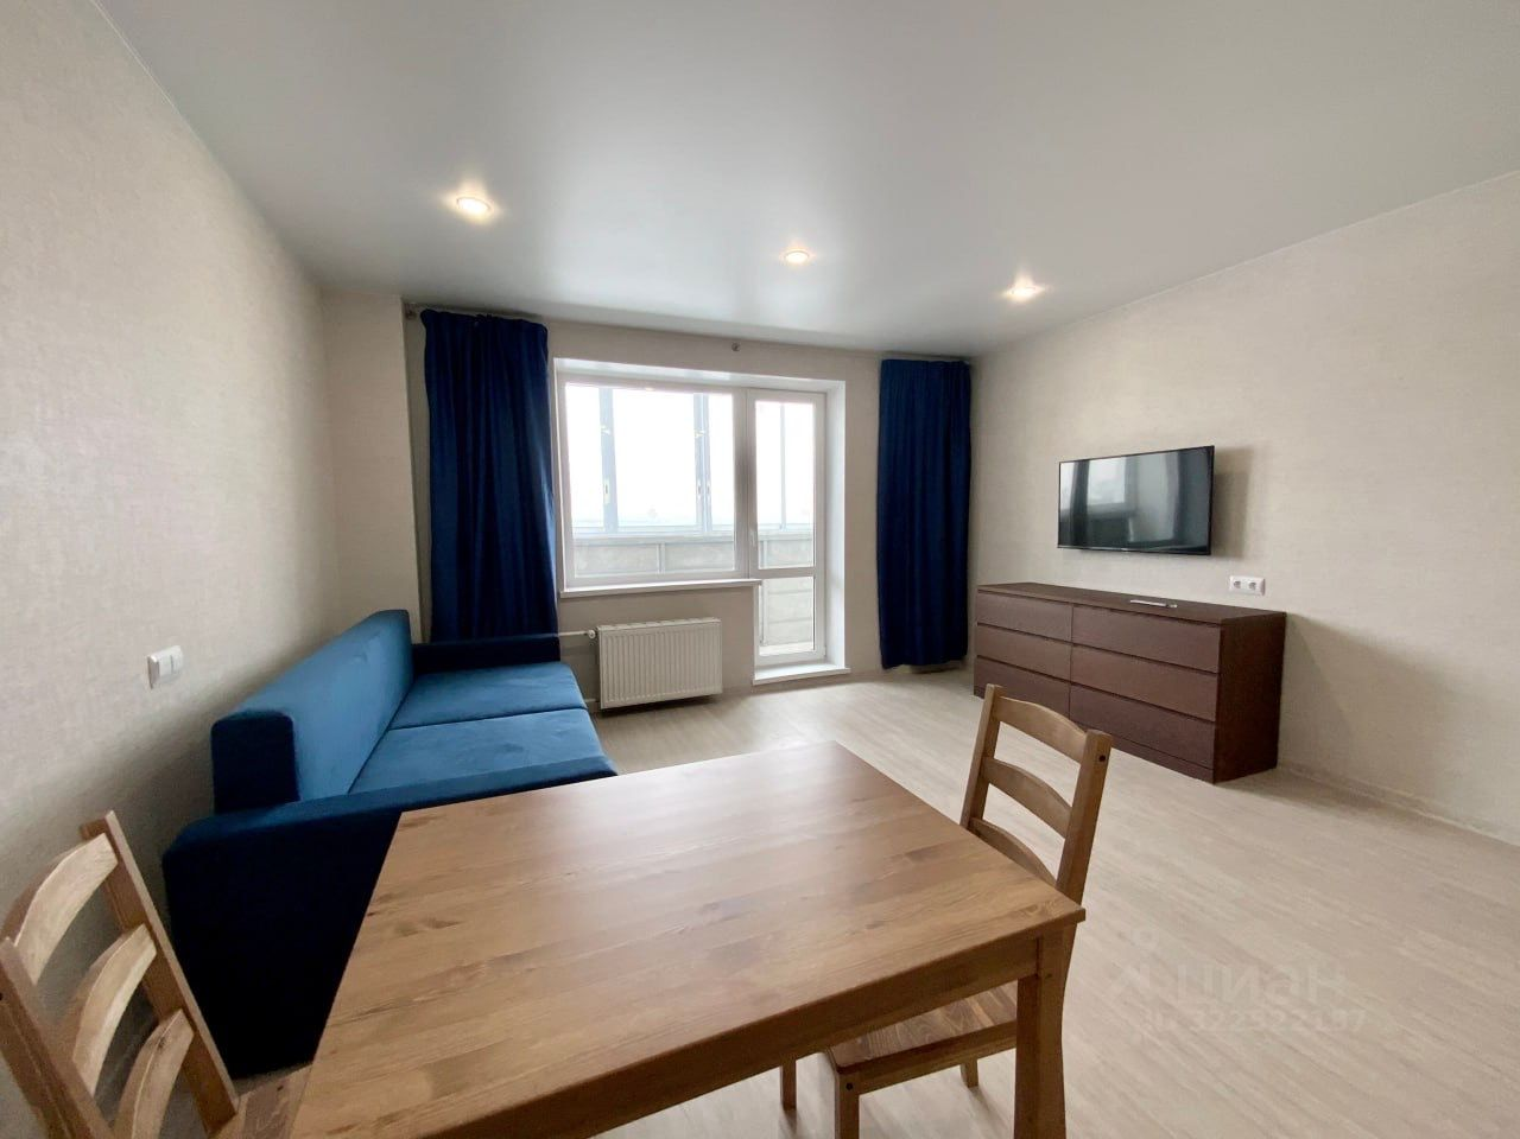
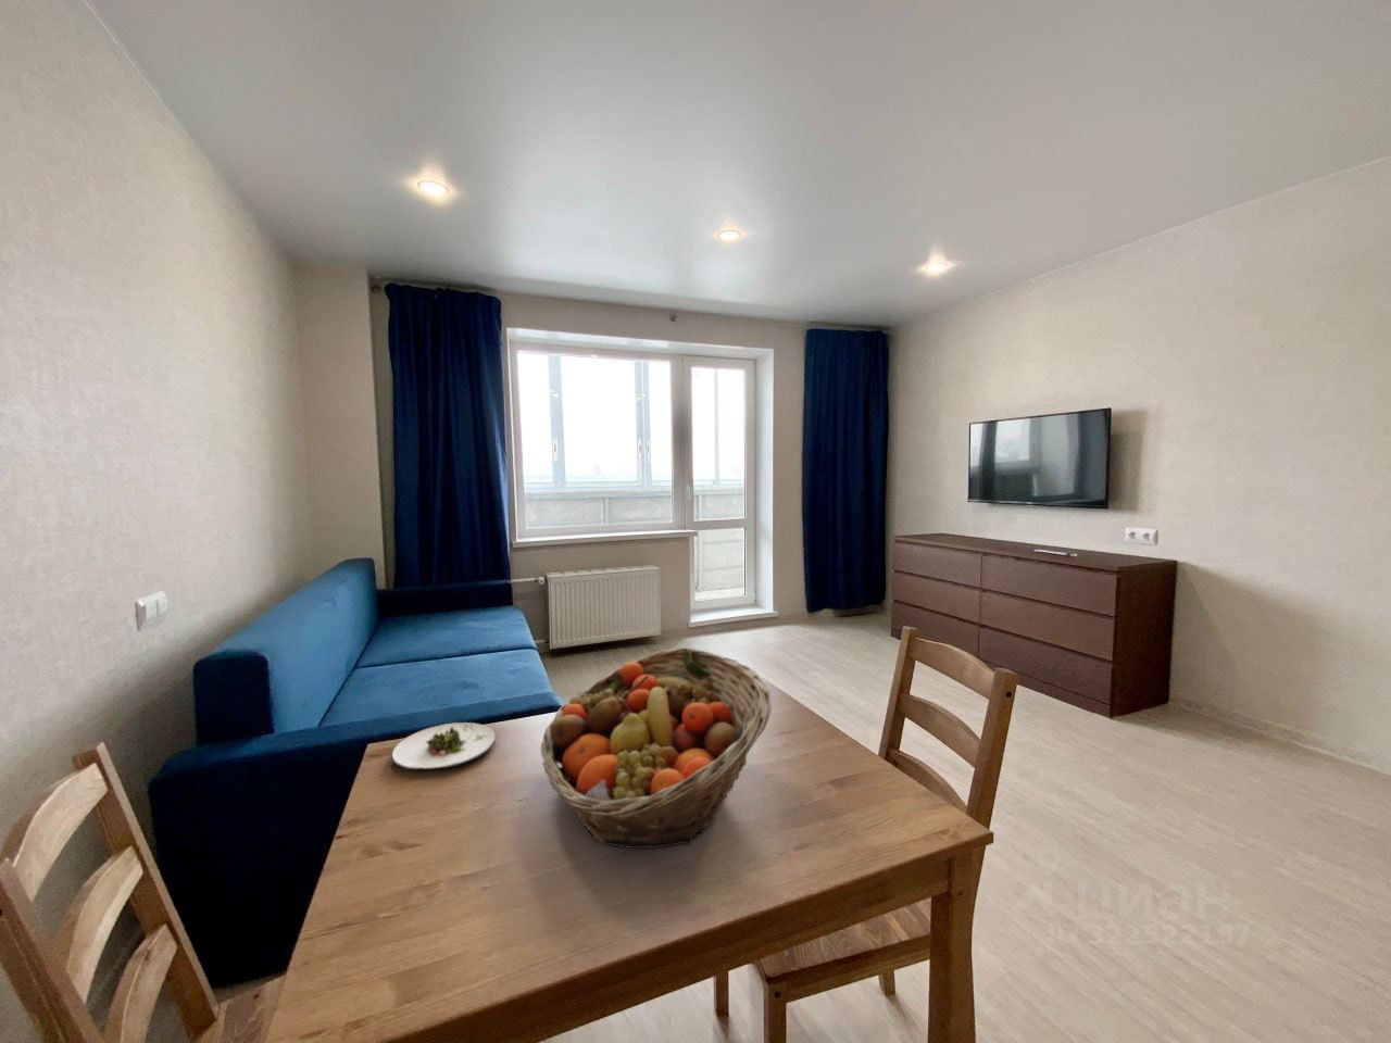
+ salad plate (445, 738)
+ fruit basket (653, 733)
